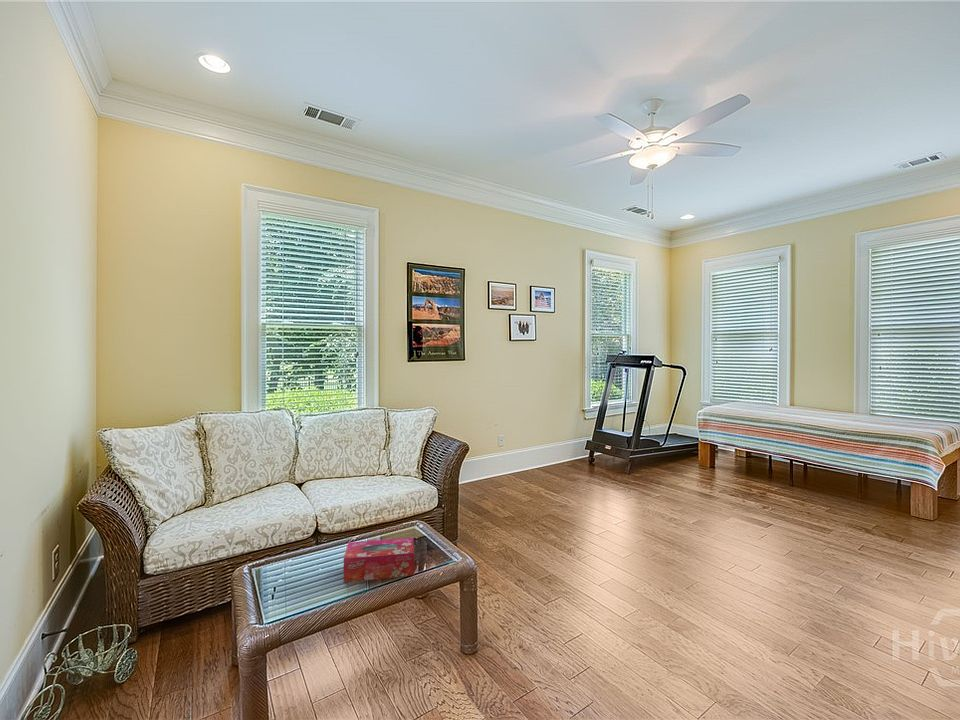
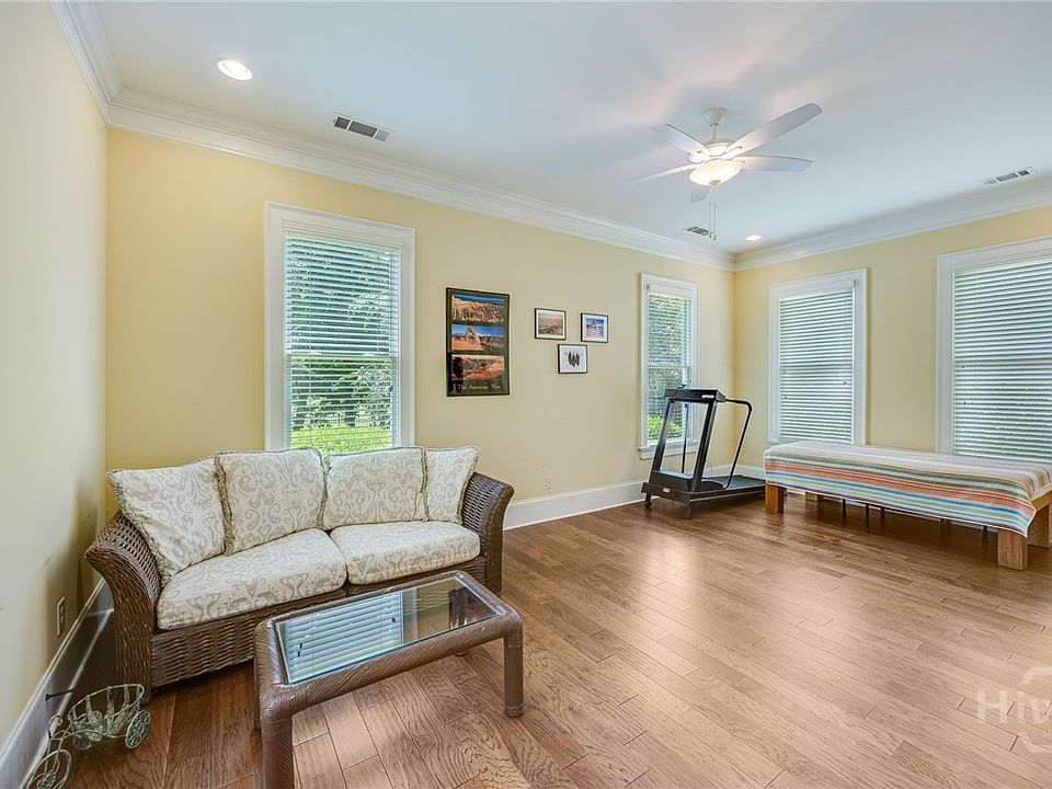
- tissue box (380, 558)
